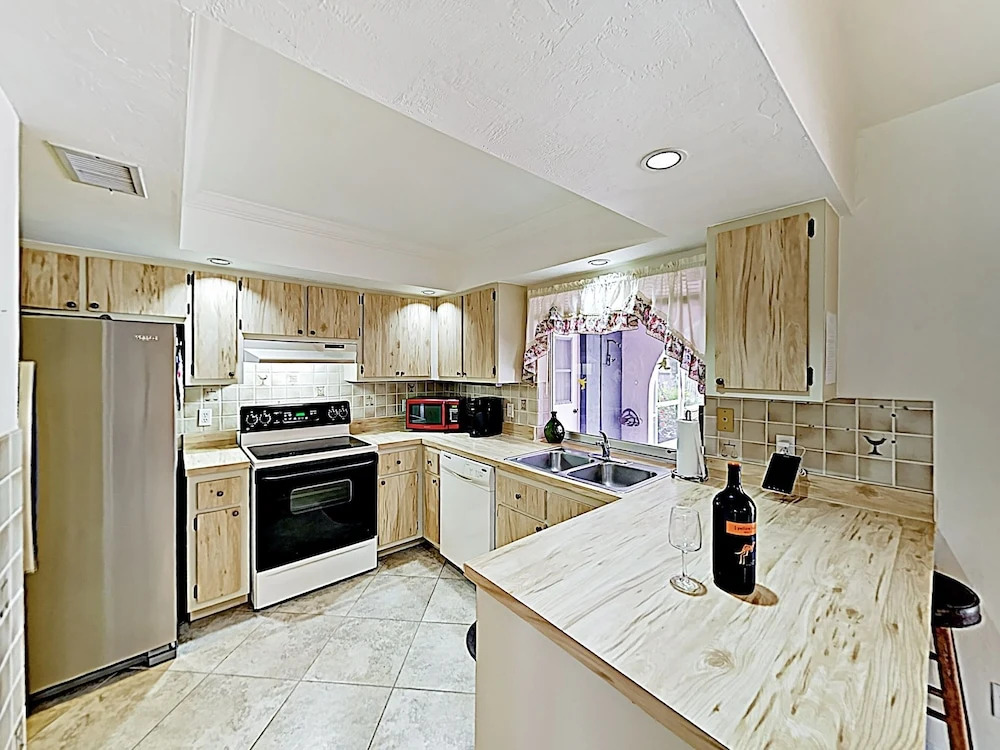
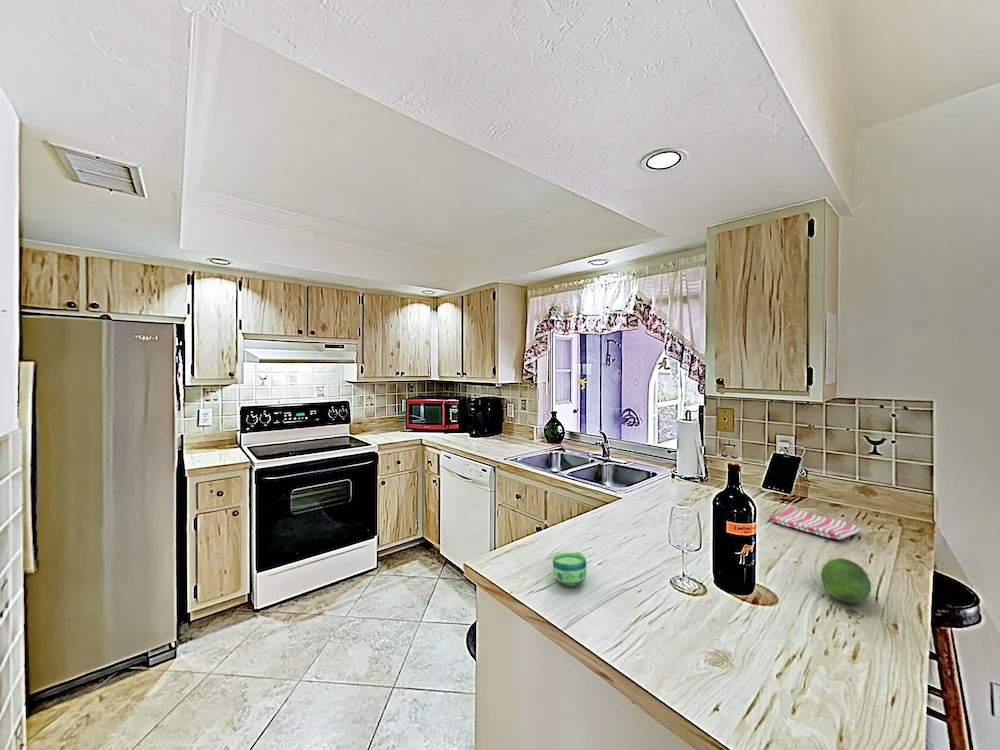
+ fruit (846, 578)
+ dish towel (813, 522)
+ cup (570, 567)
